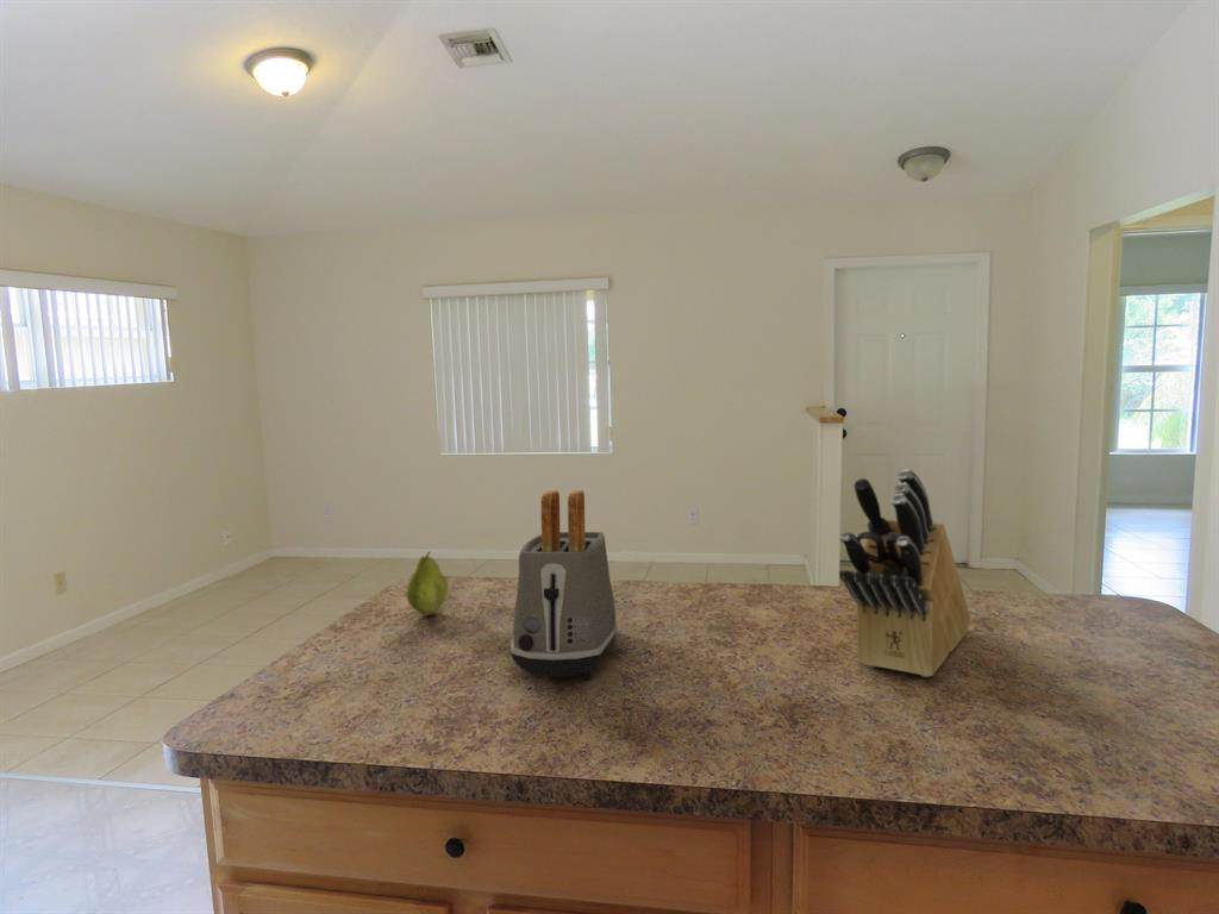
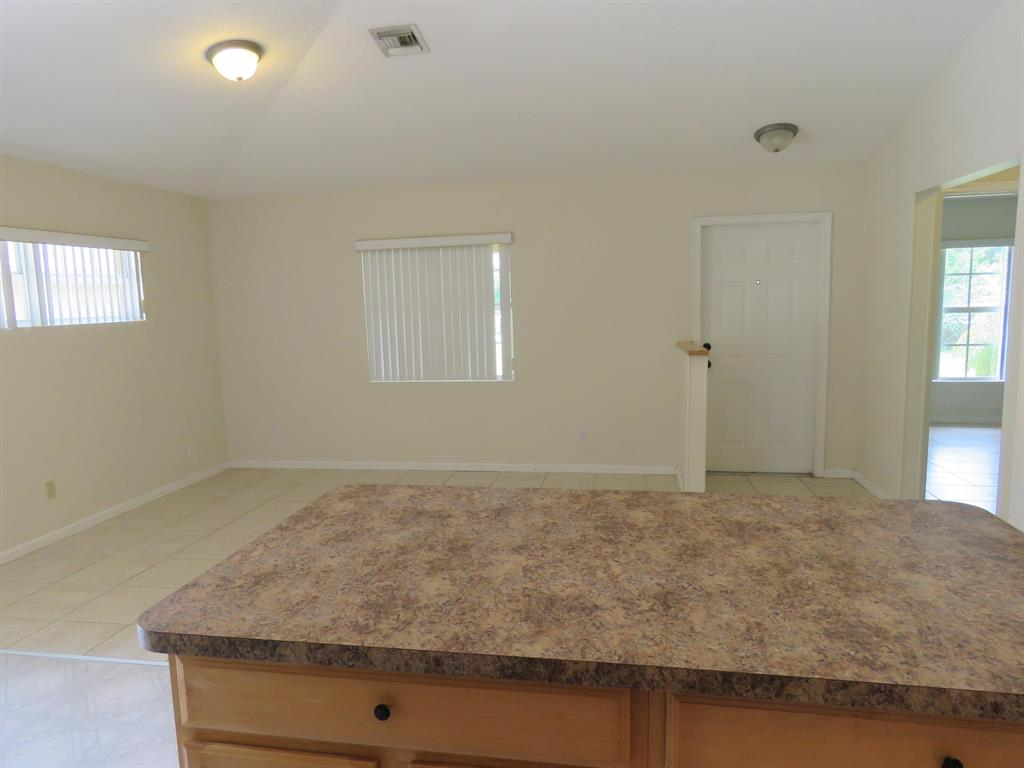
- toaster (564, 574)
- fruit (427, 583)
- knife block (908, 559)
